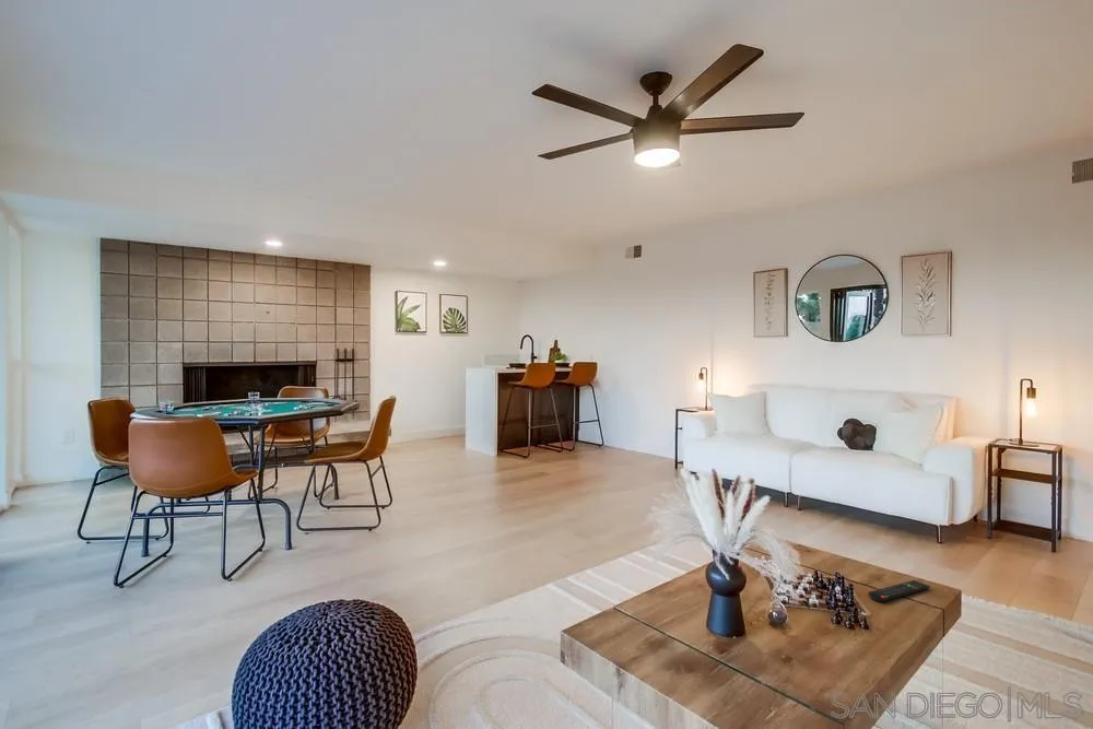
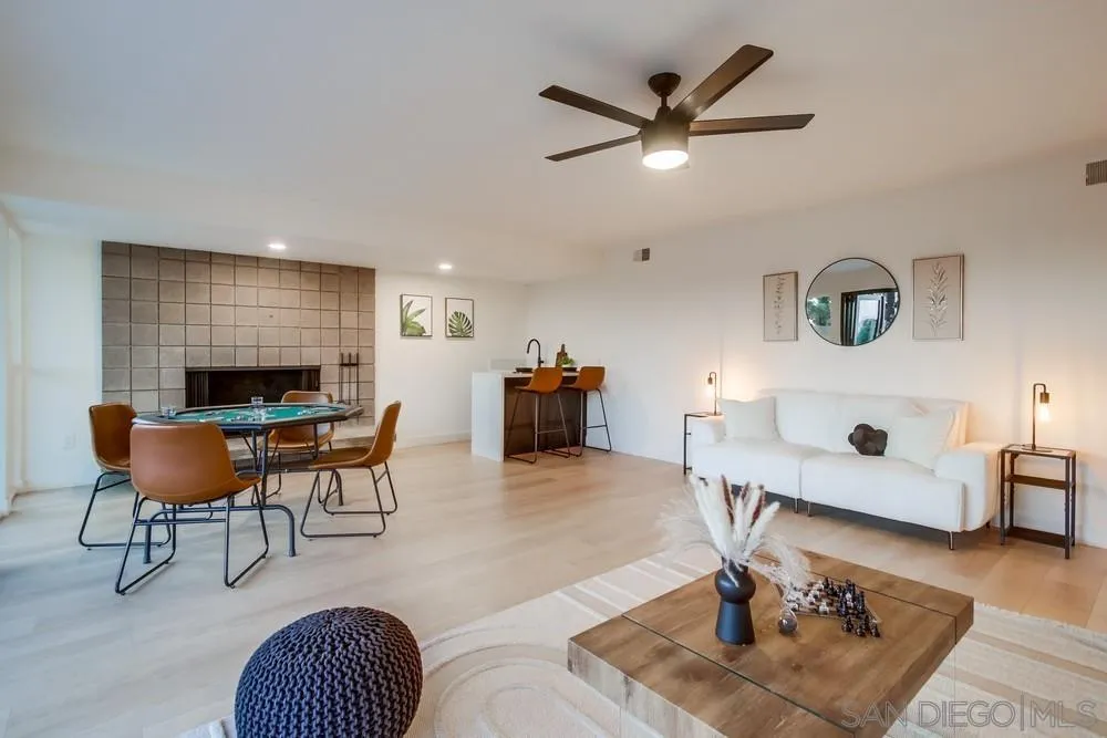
- remote control (898, 590)
